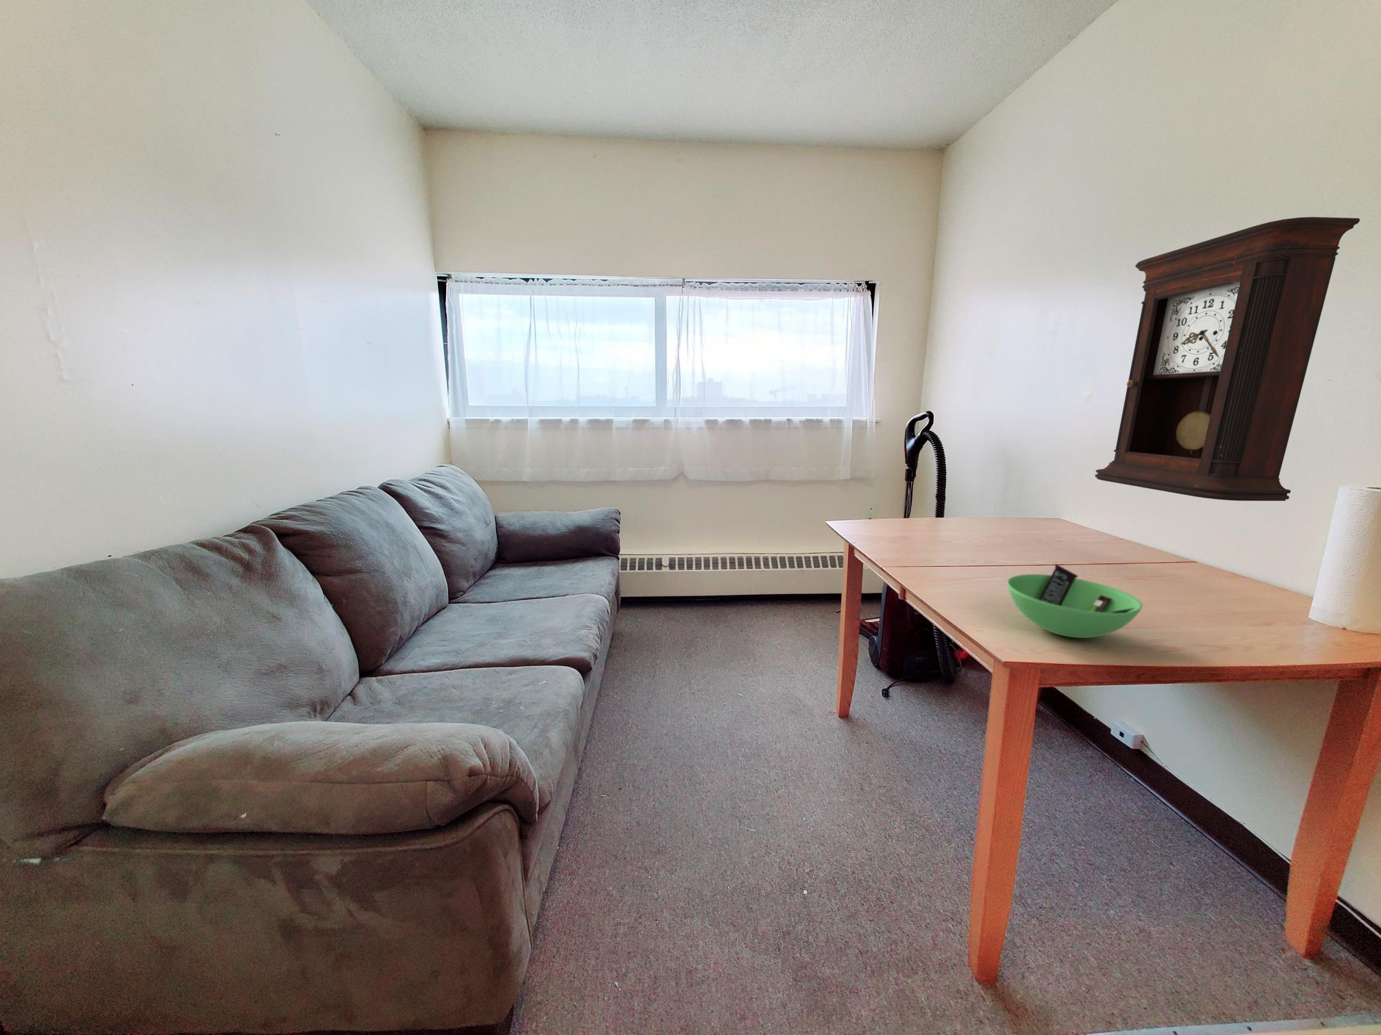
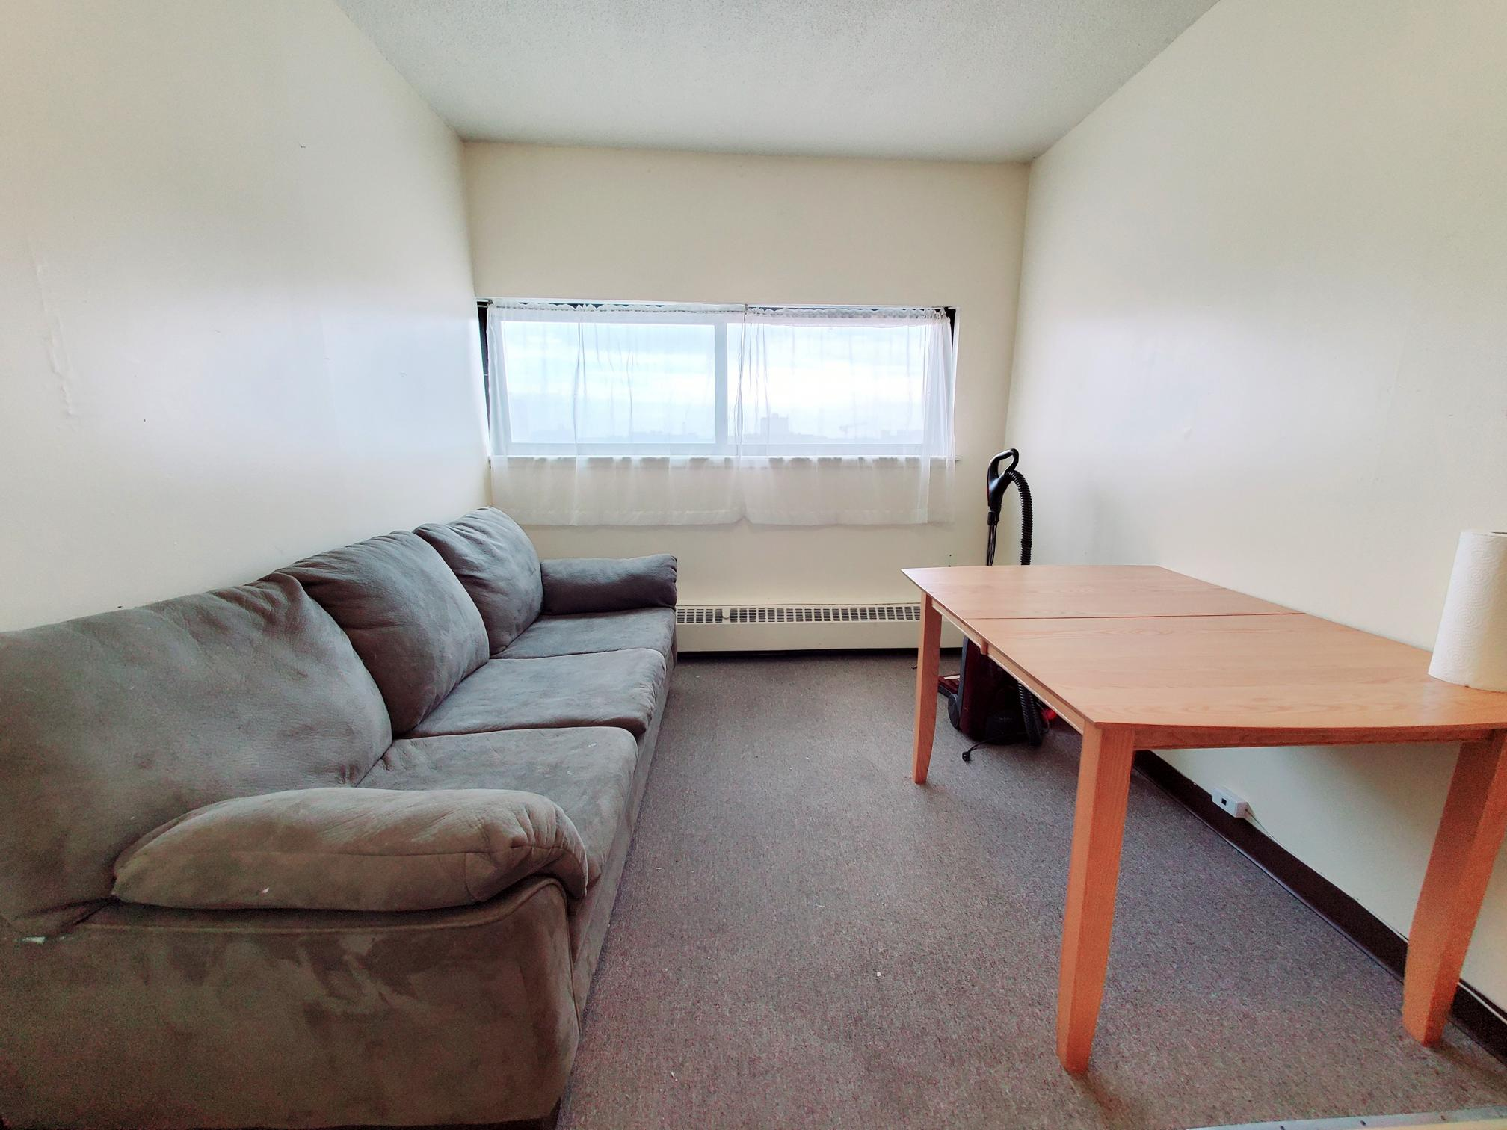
- bowl (1068, 606)
- pendulum clock (1197, 372)
